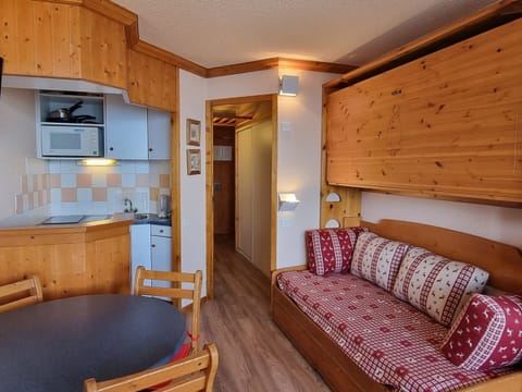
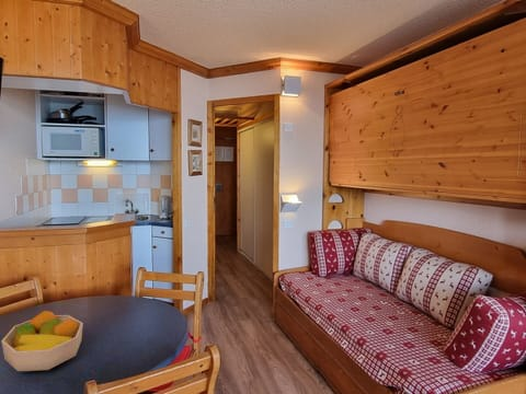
+ fruit bowl (44, 337)
